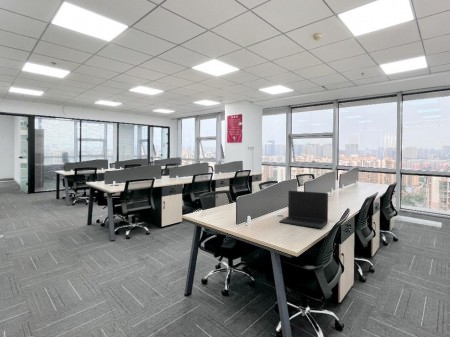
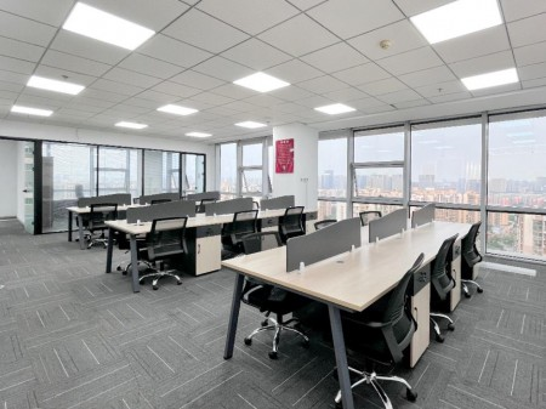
- laptop (303, 207)
